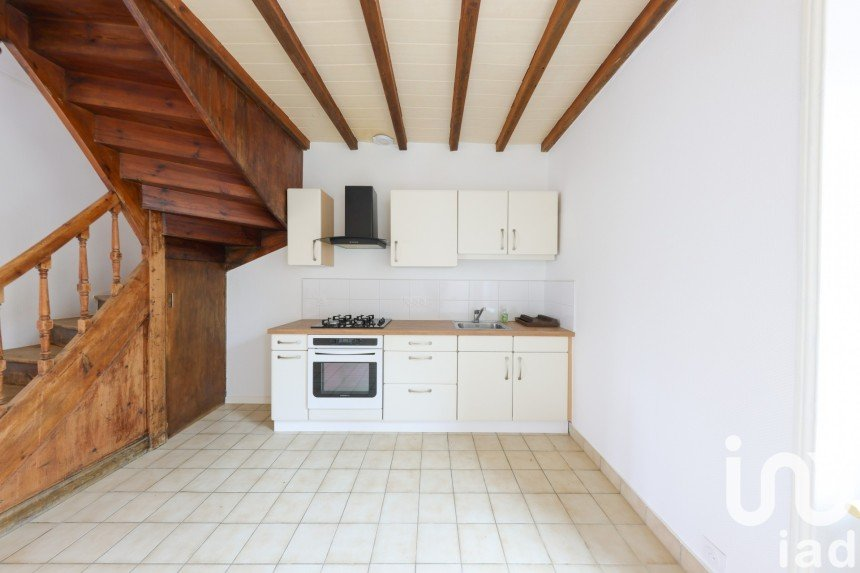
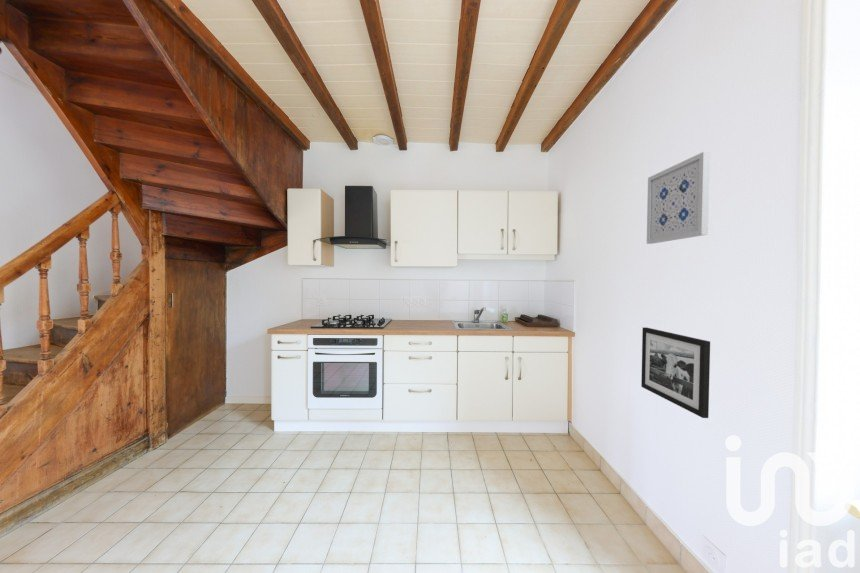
+ picture frame (671, 367)
+ wall art (674, 203)
